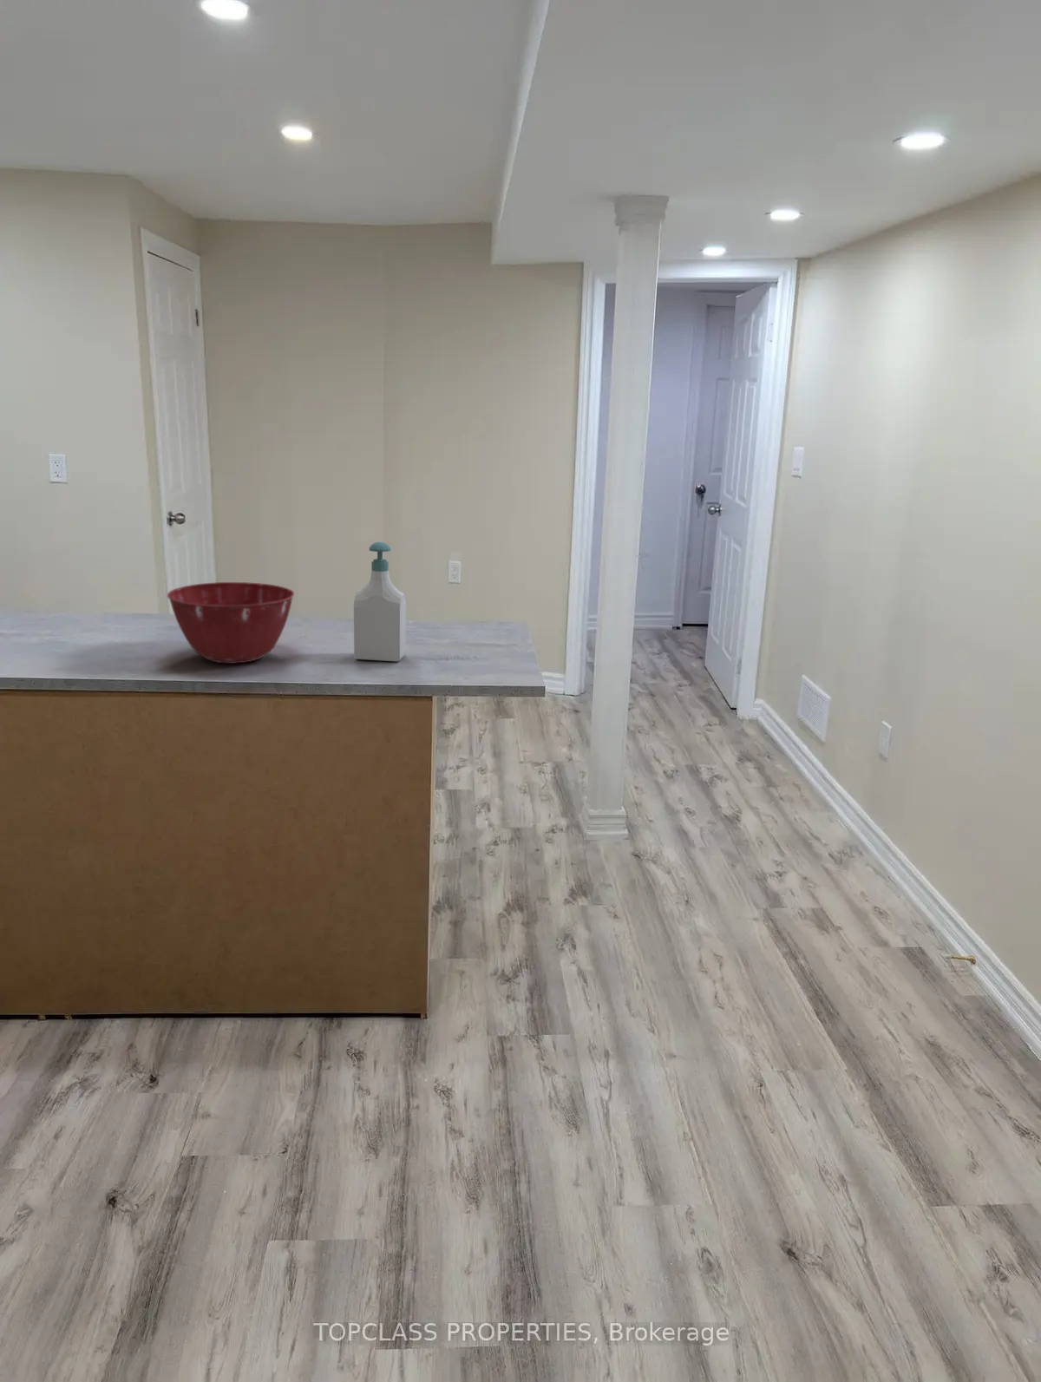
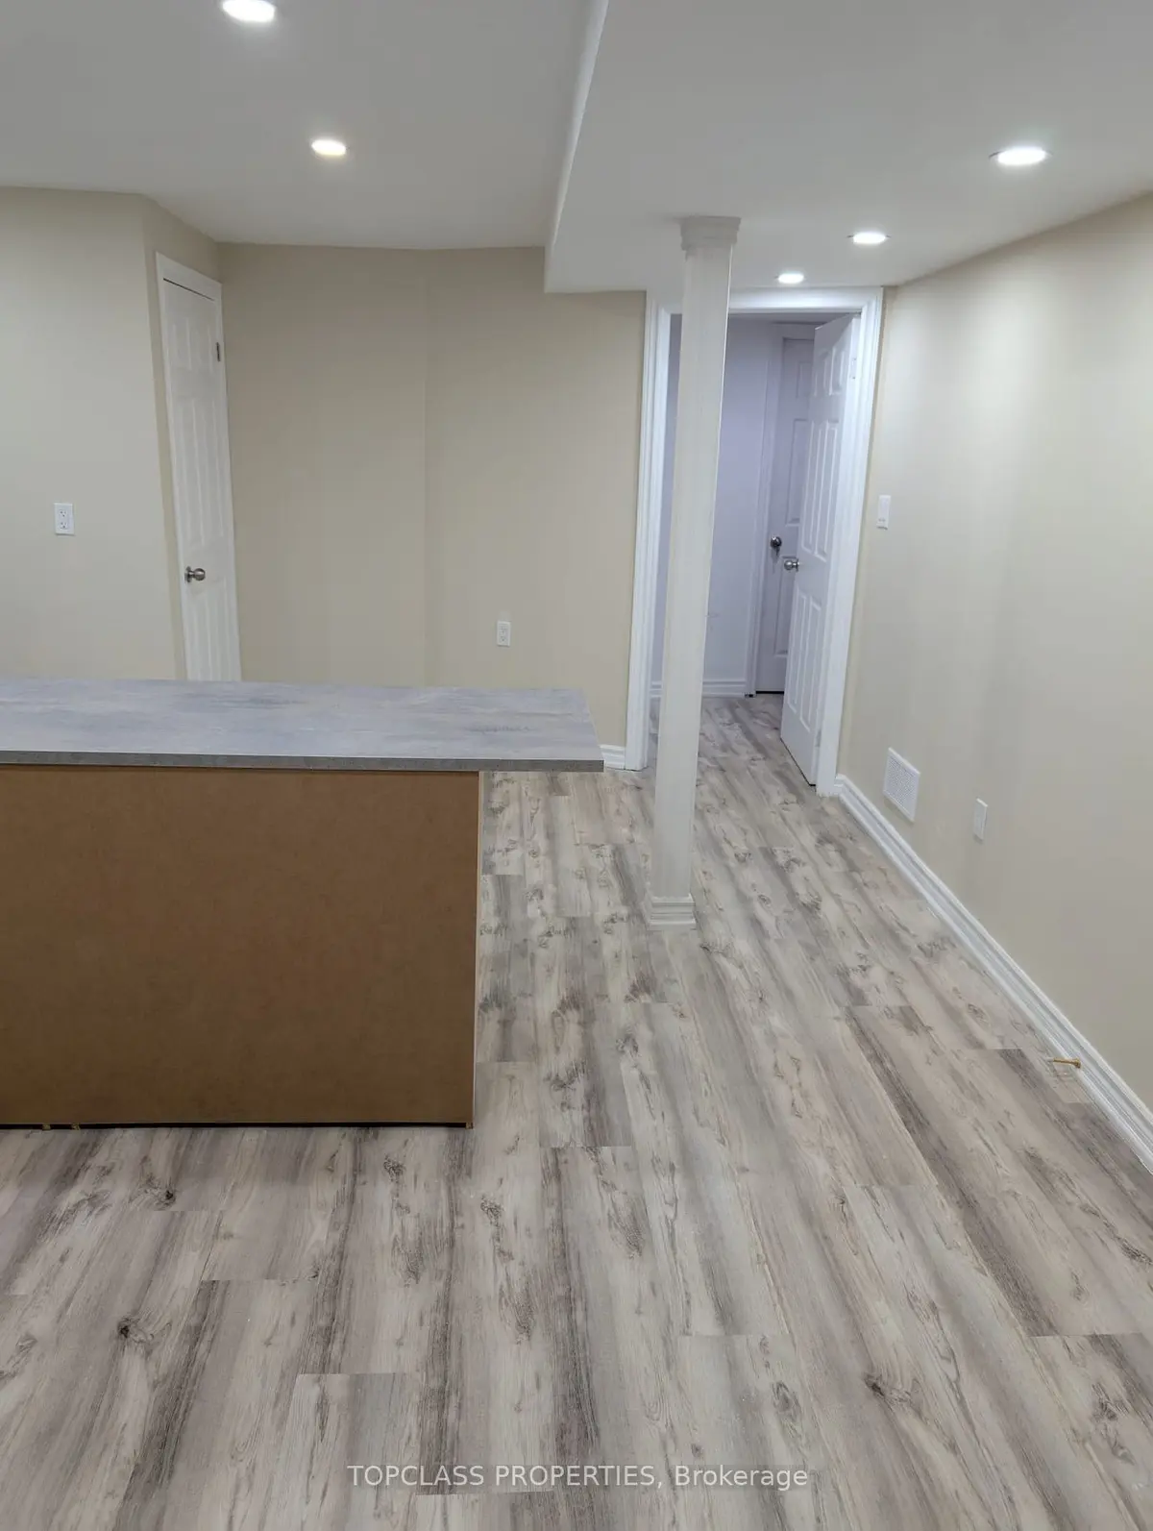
- soap bottle (381, 599)
- mixing bowl (233, 624)
